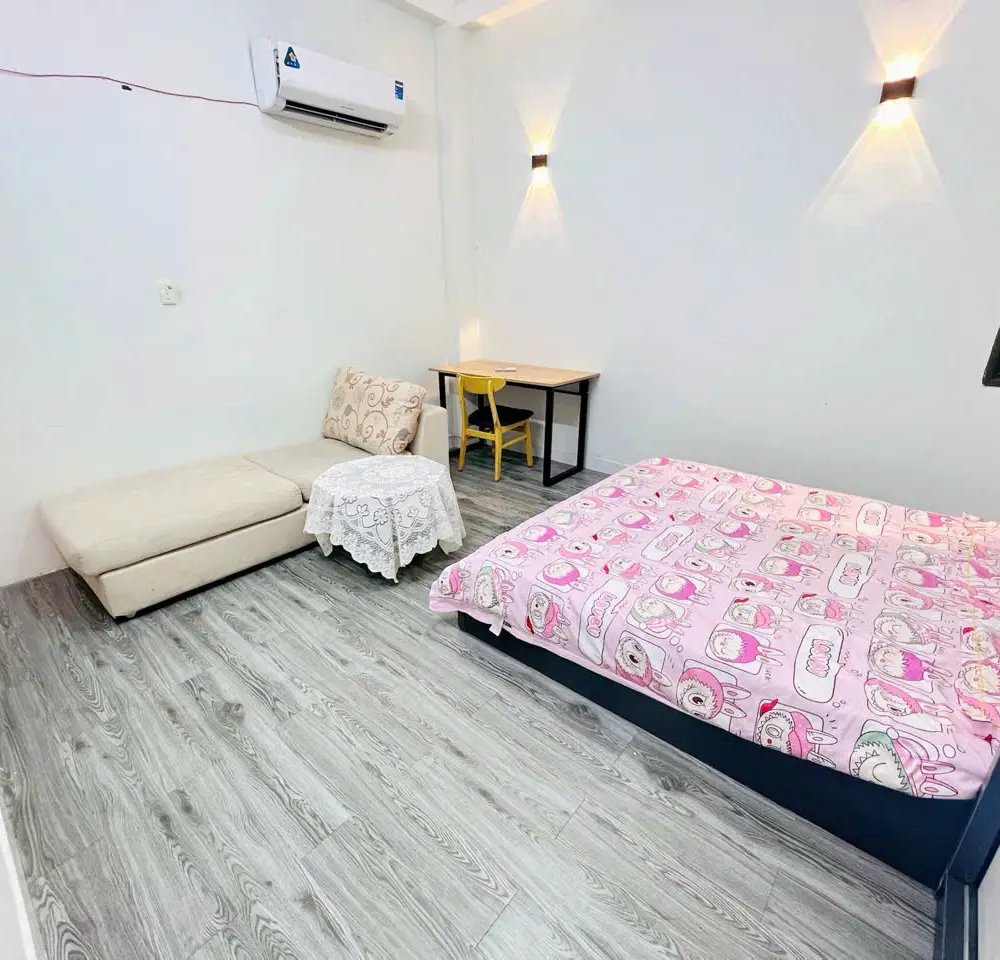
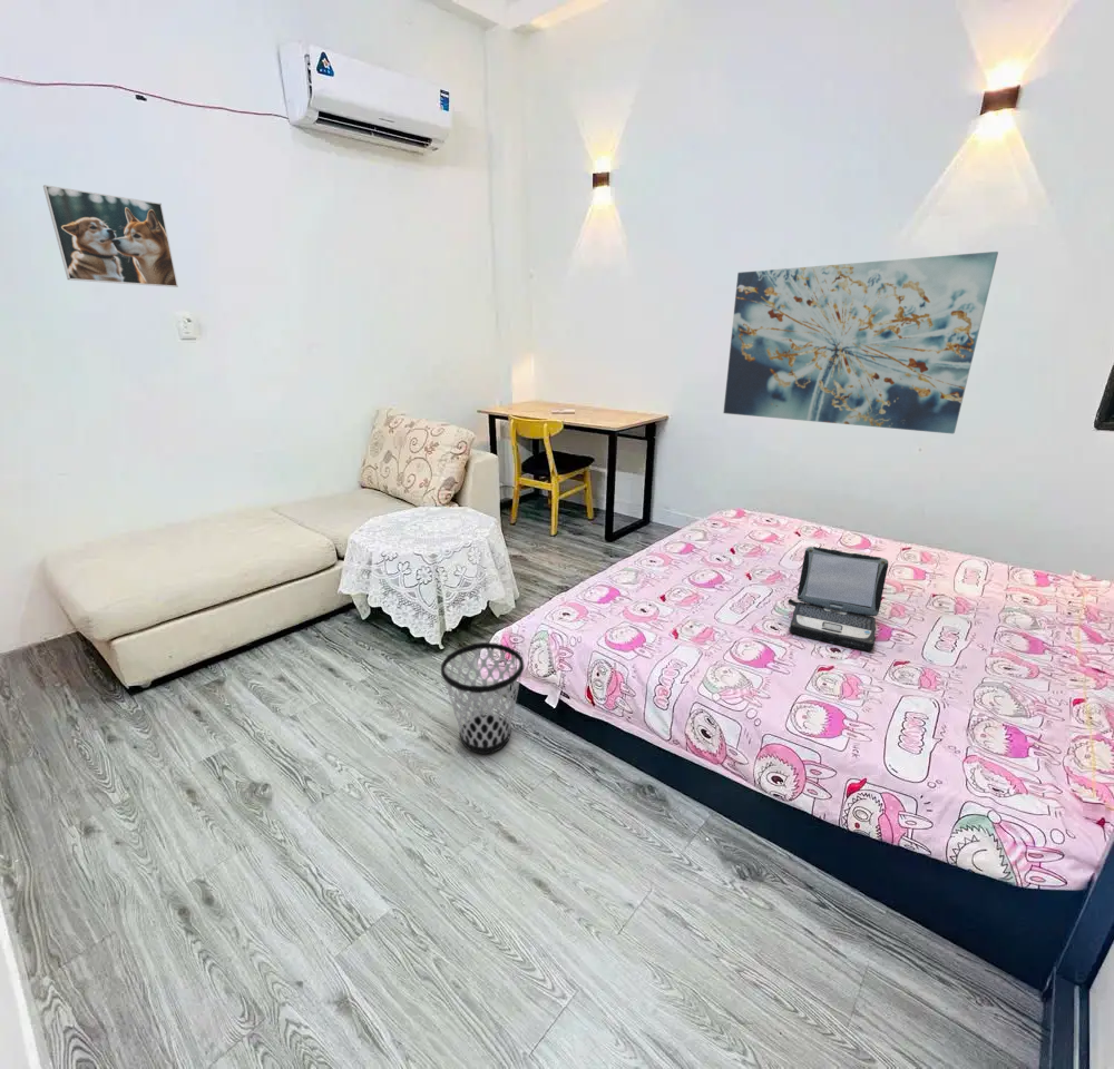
+ wall art (837, 346)
+ wastebasket (483, 702)
+ laptop (837, 594)
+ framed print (116, 239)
